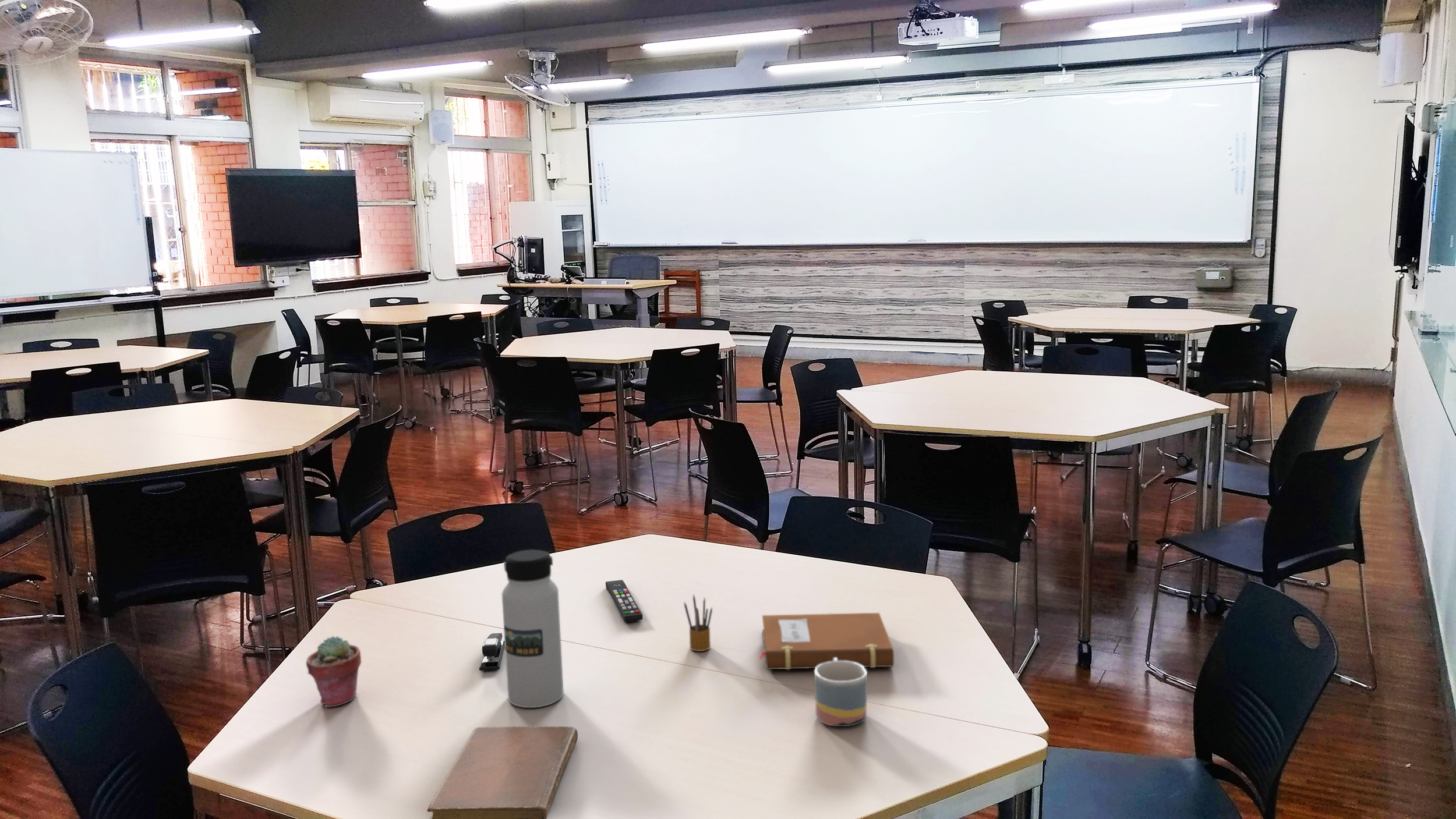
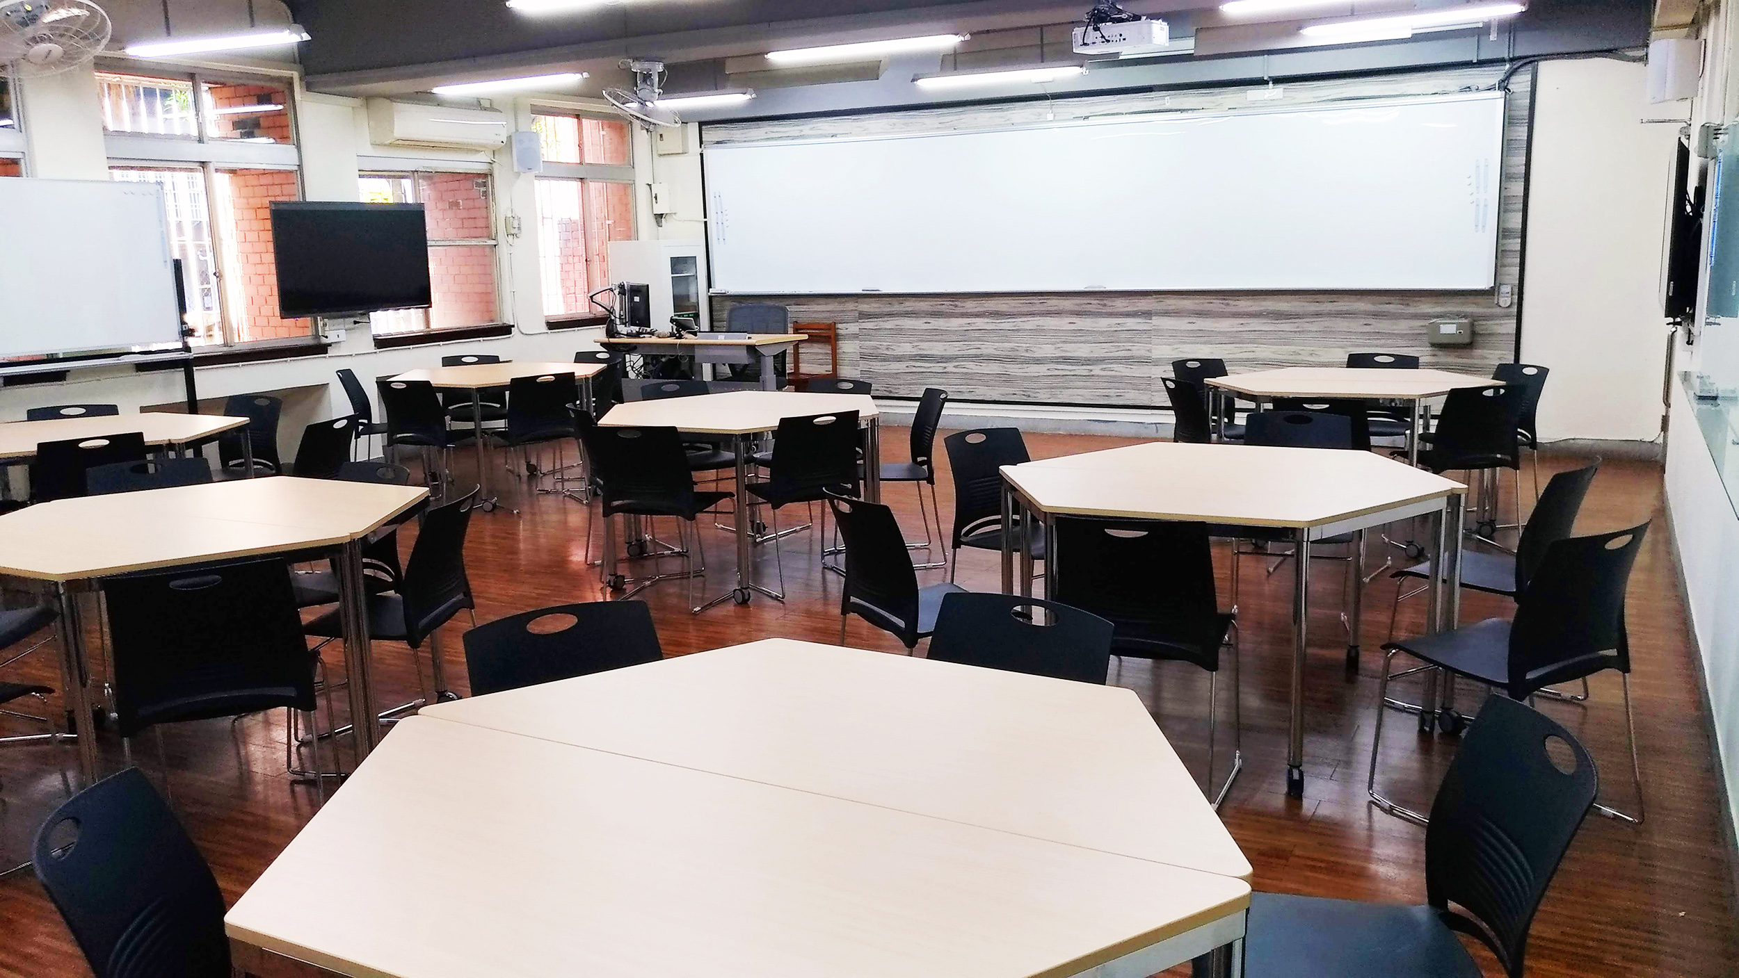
- mug (839, 690)
- notebook (822, 640)
- potted succulent (335, 668)
- stapler (493, 646)
- pencil box (698, 622)
- notebook (508, 772)
- remote control (623, 599)
- water bottle (532, 626)
